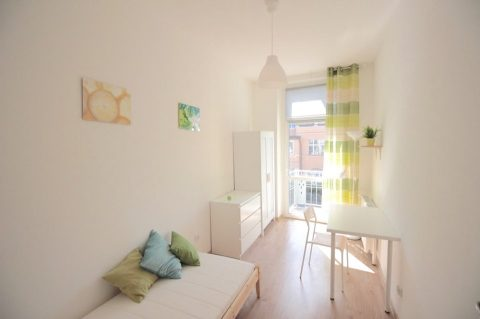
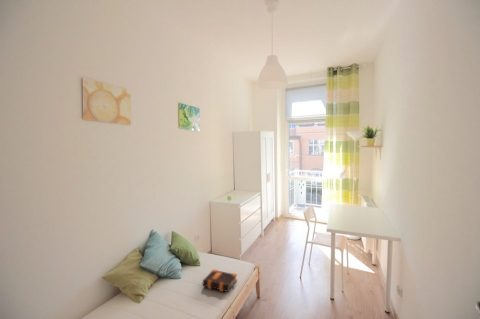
+ bible (221, 280)
